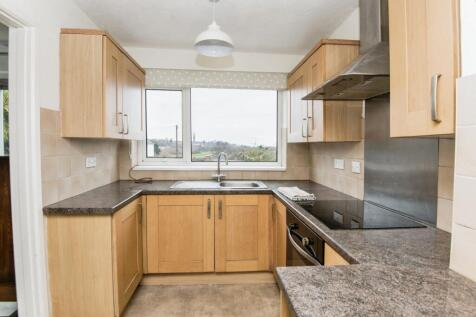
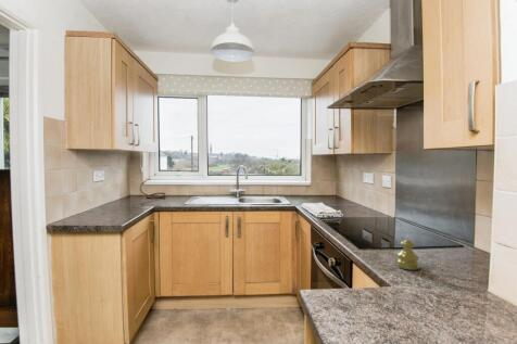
+ salt shaker (407, 253)
